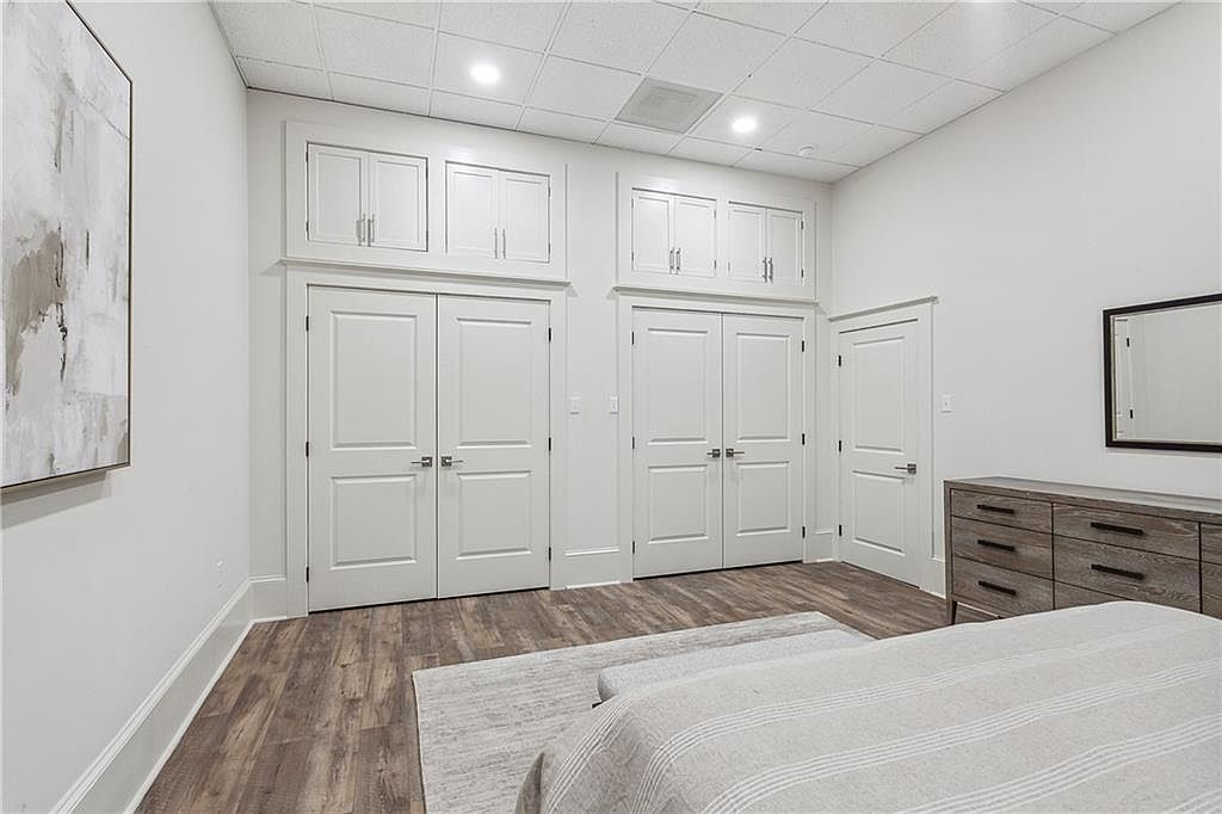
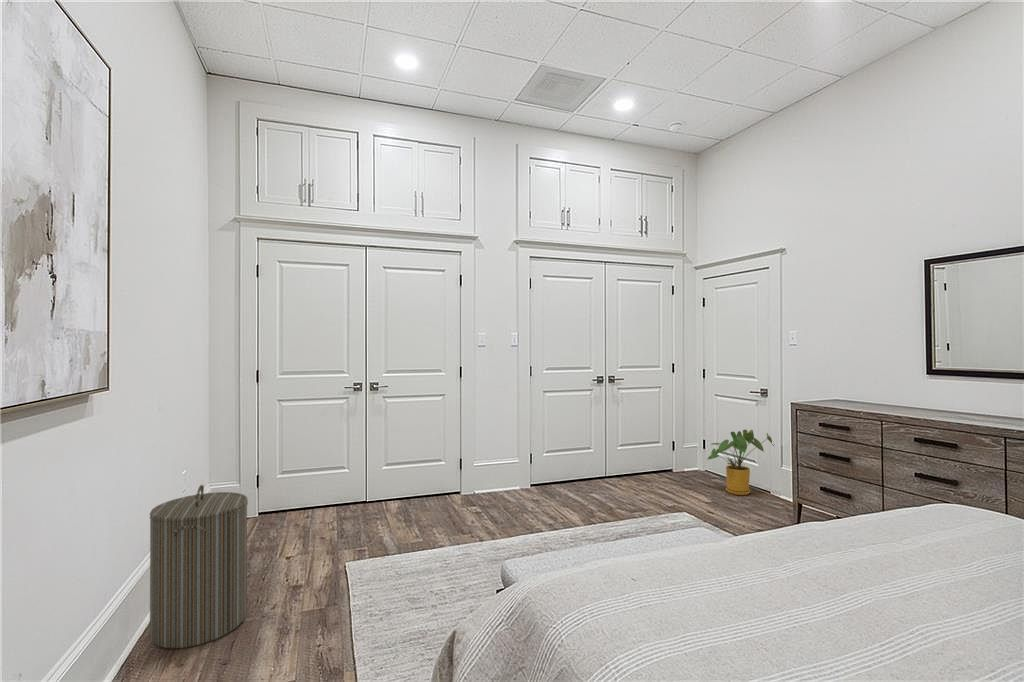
+ house plant (738, 461)
+ laundry hamper (200, 554)
